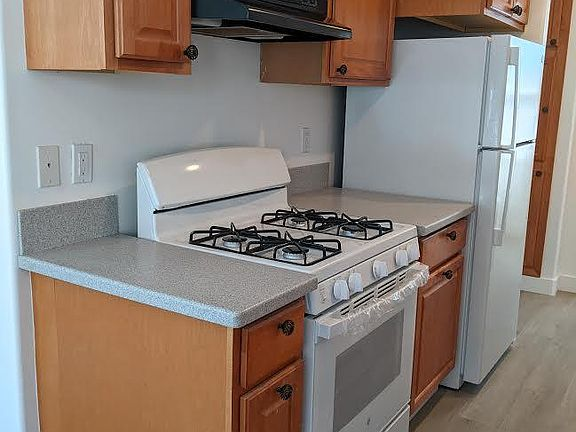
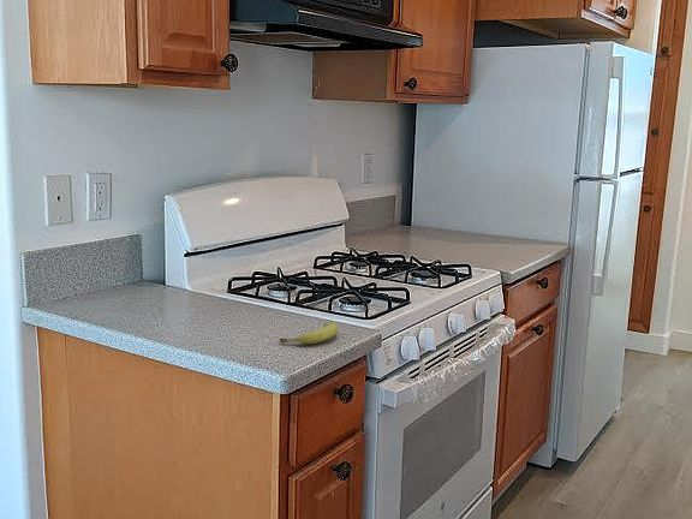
+ fruit (315, 332)
